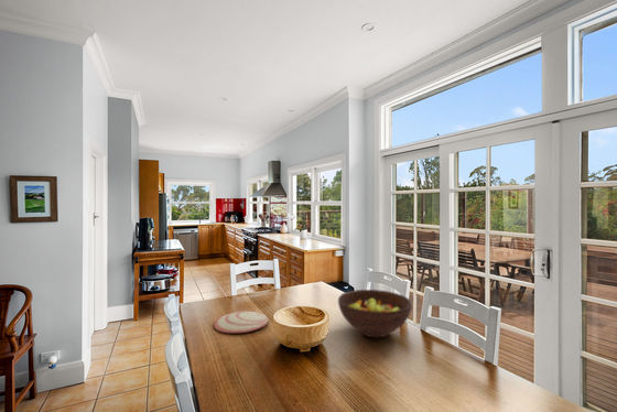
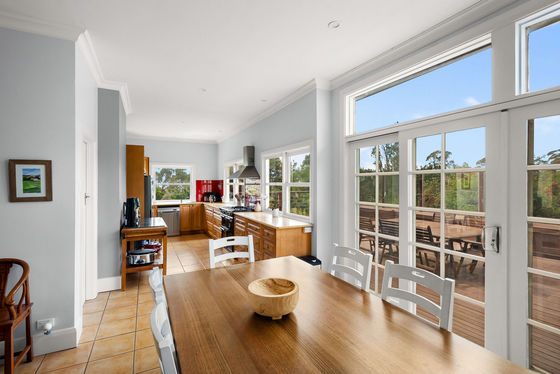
- fruit bowl (374, 315)
- plate (241, 318)
